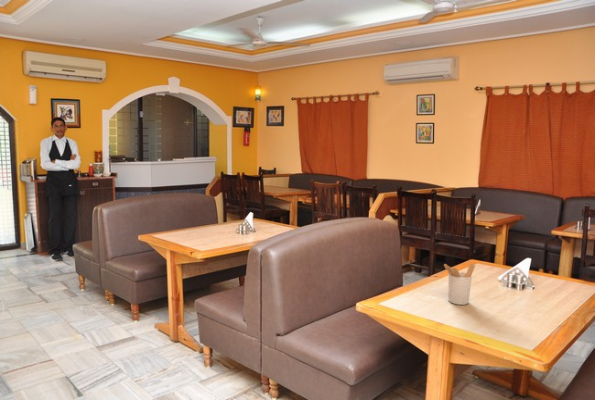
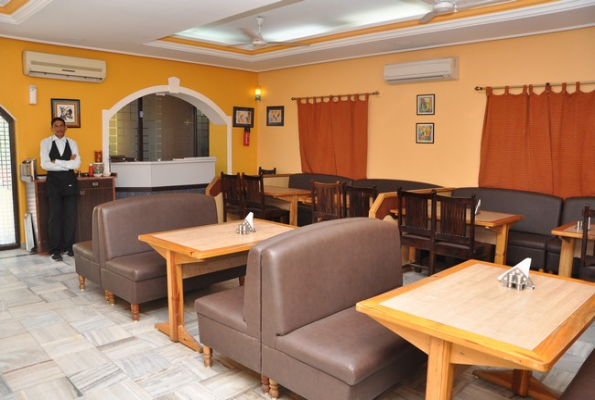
- utensil holder (456, 282)
